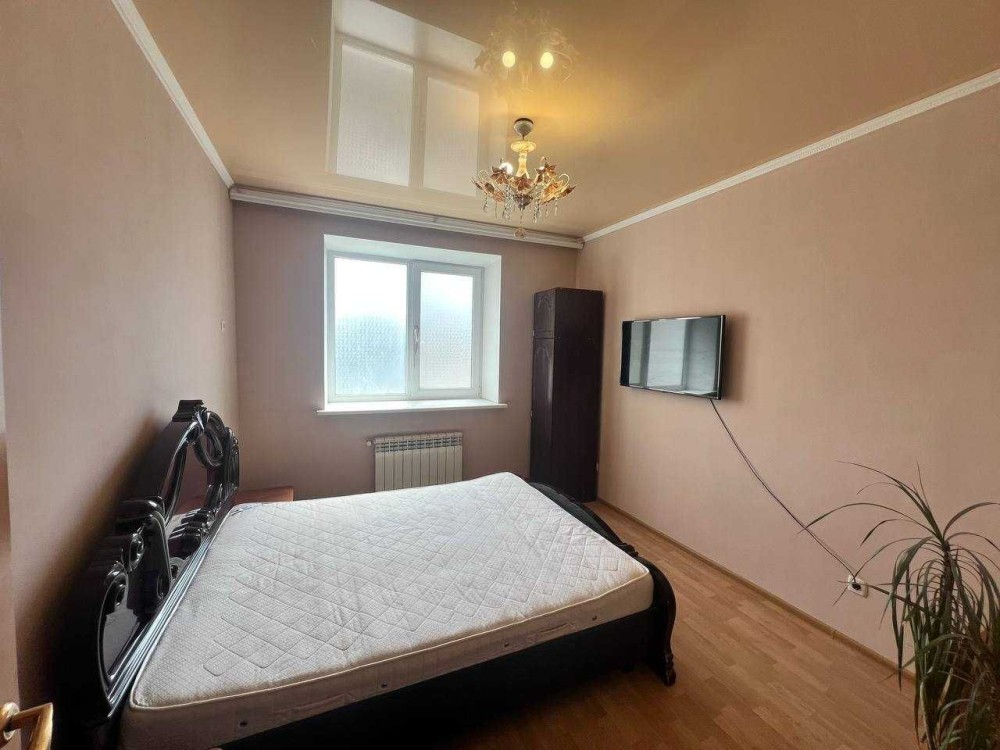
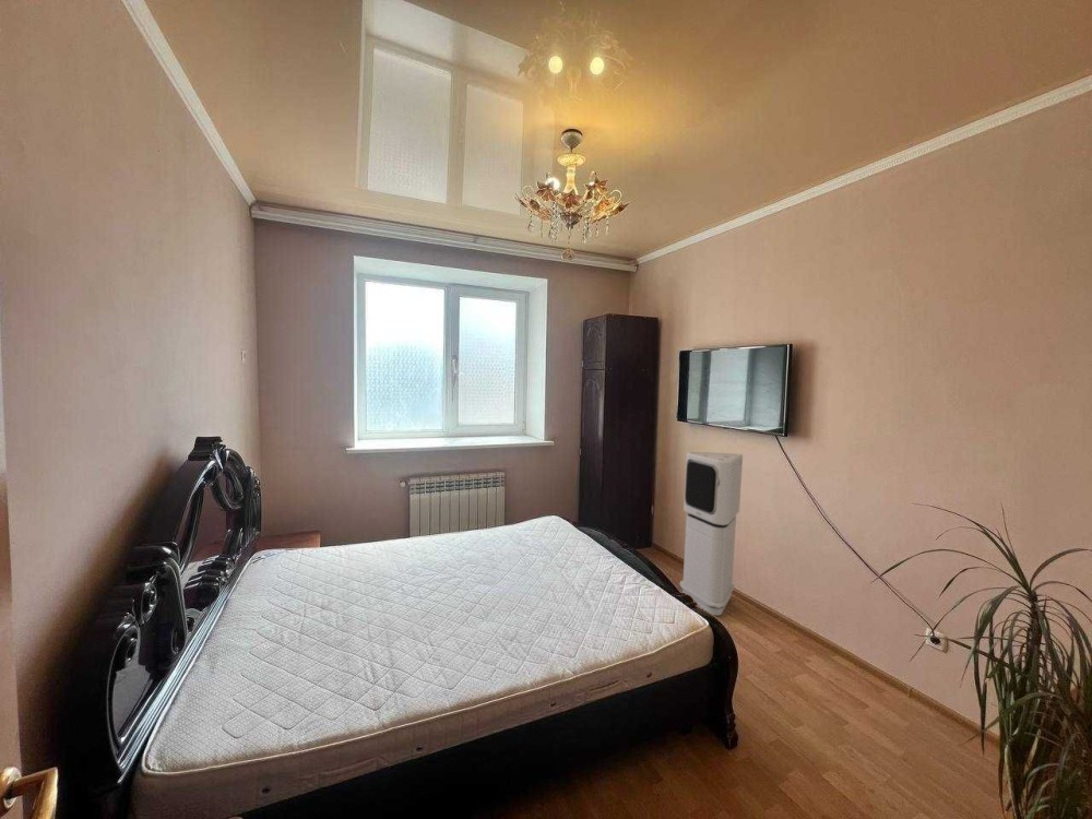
+ air purifier (717, 529)
